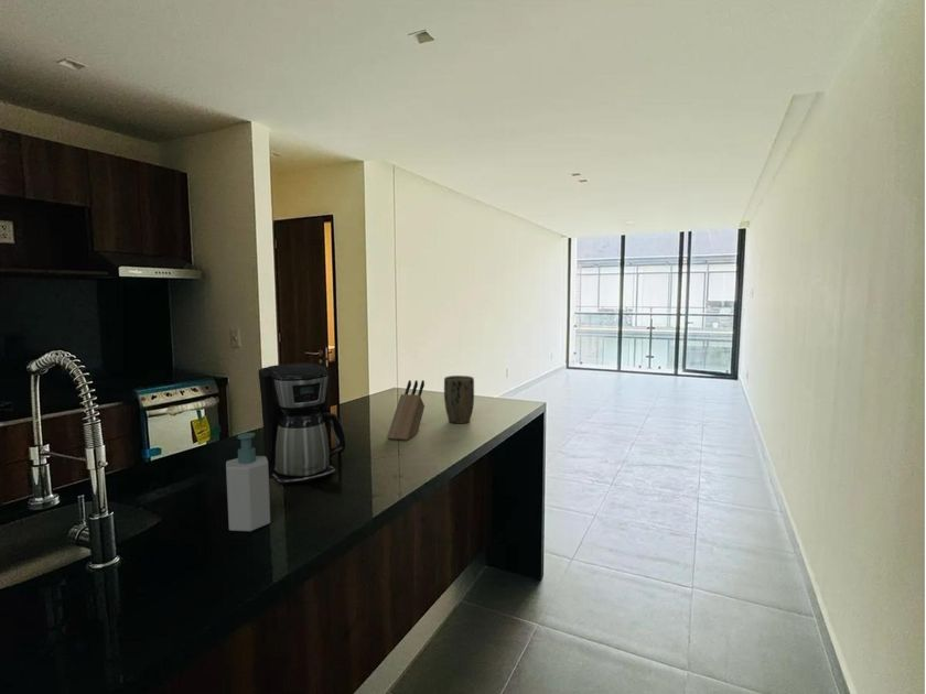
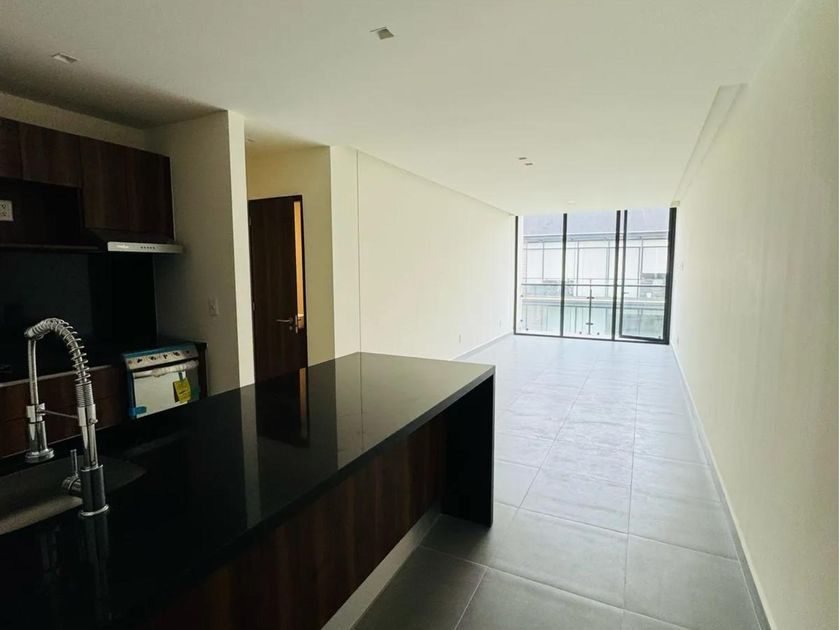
- knife block (408, 408)
- soap bottle (247, 479)
- plant pot (459, 399)
- coffee maker (302, 415)
